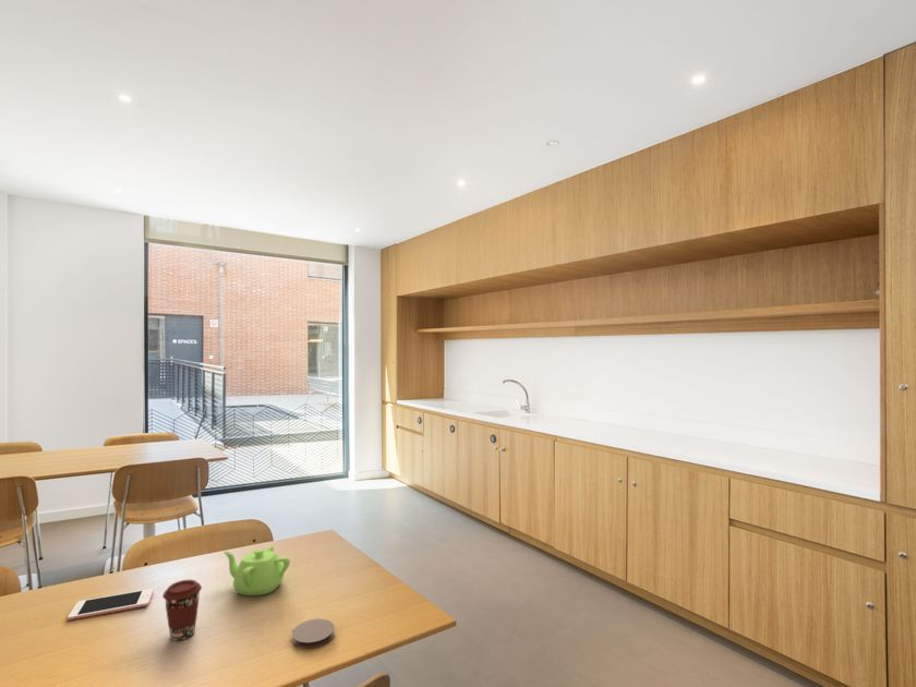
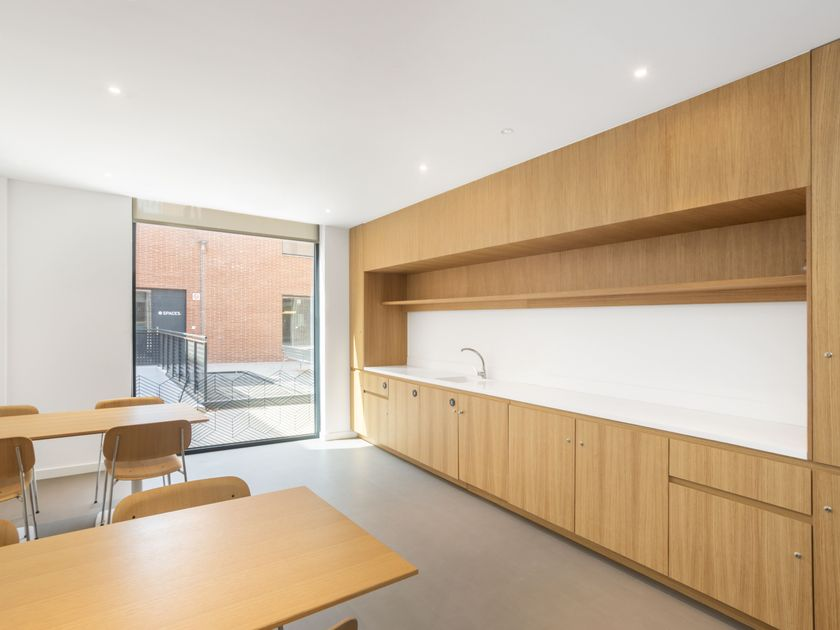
- coffee cup (182, 610)
- cell phone (112, 603)
- teapot (256, 568)
- coaster (313, 632)
